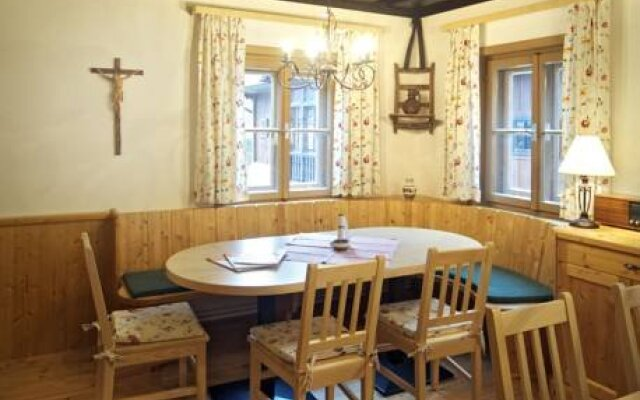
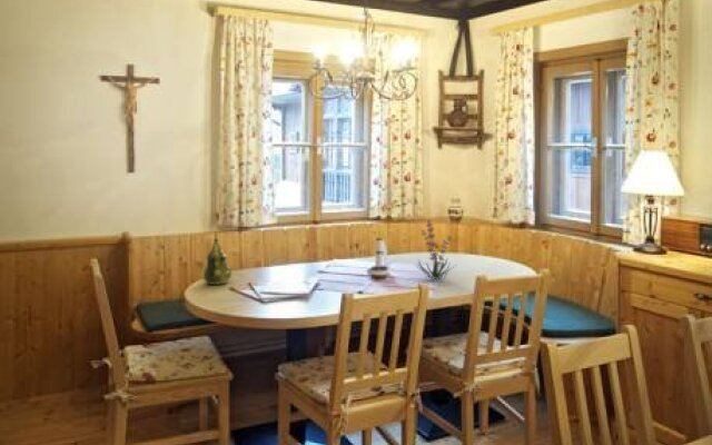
+ plant (433, 249)
+ teapot (216, 258)
